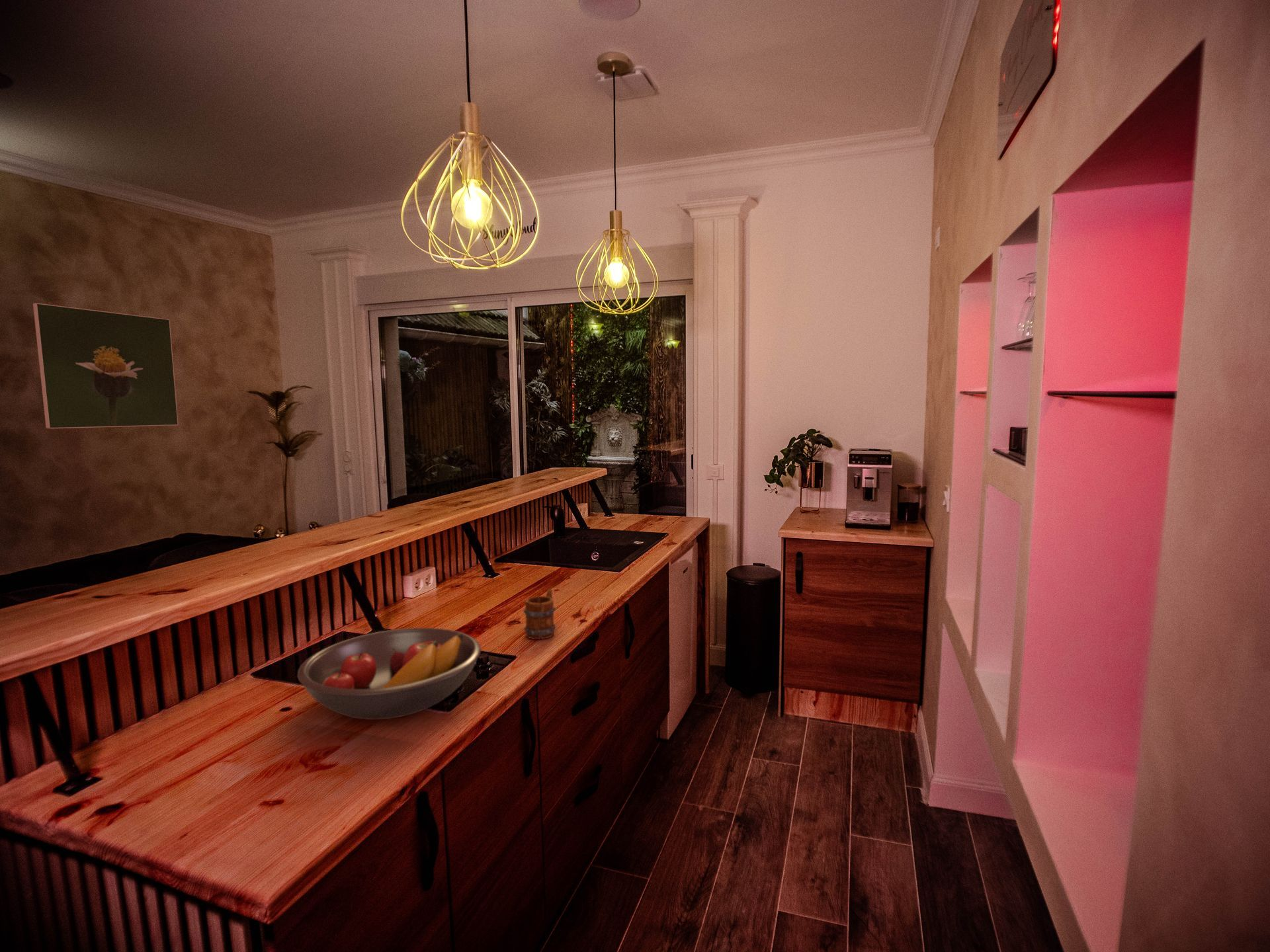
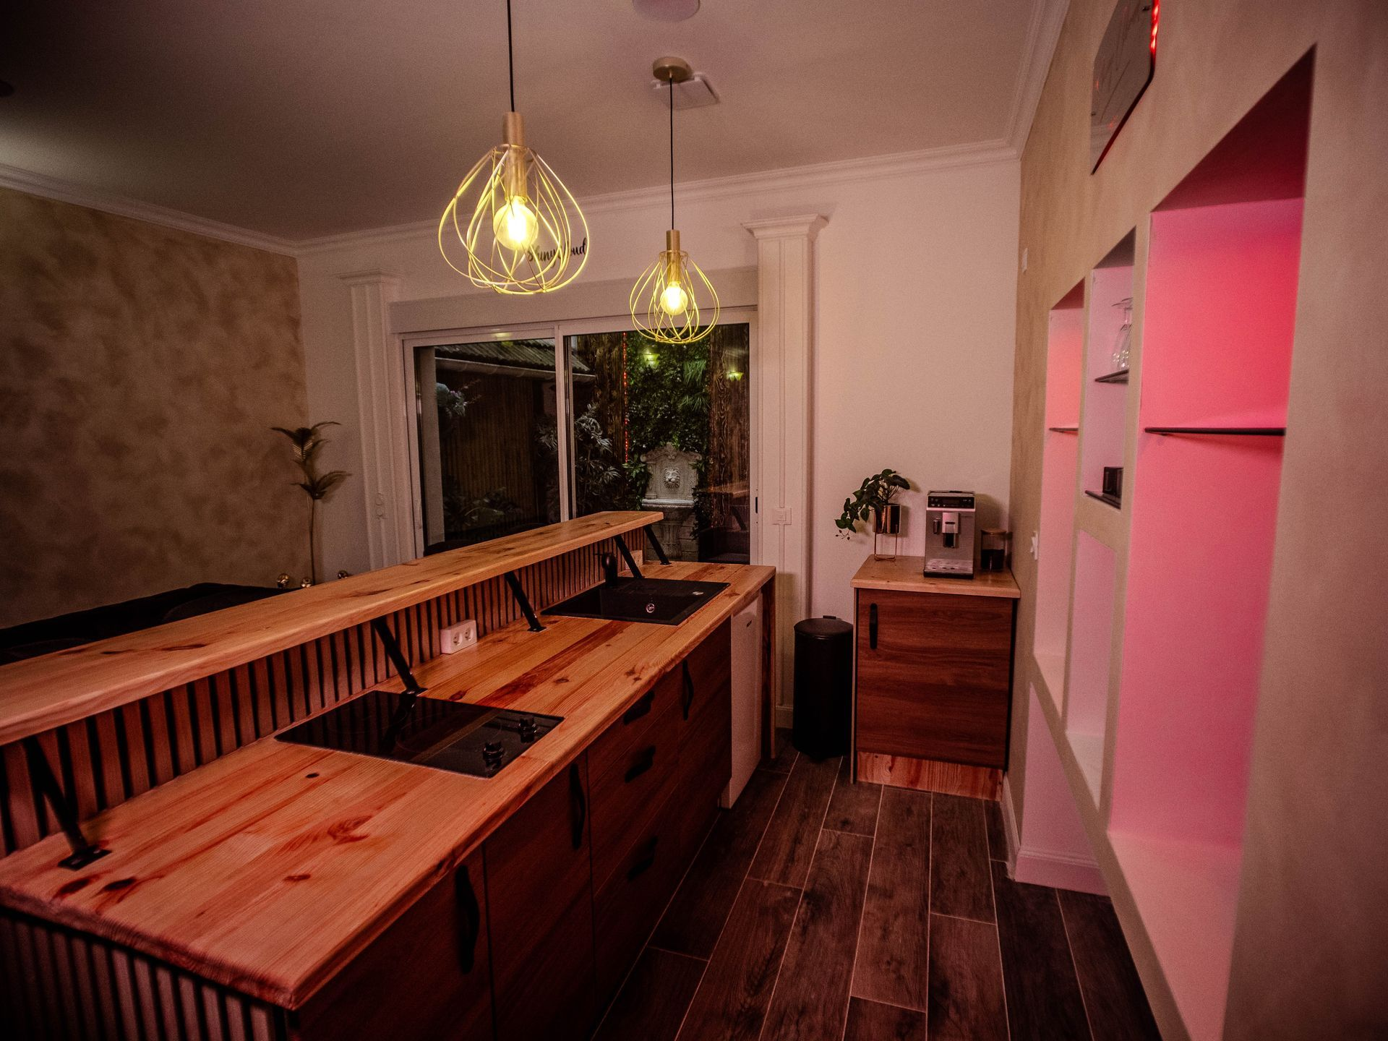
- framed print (112, 370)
- fruit bowl (394, 672)
- mug (542, 613)
